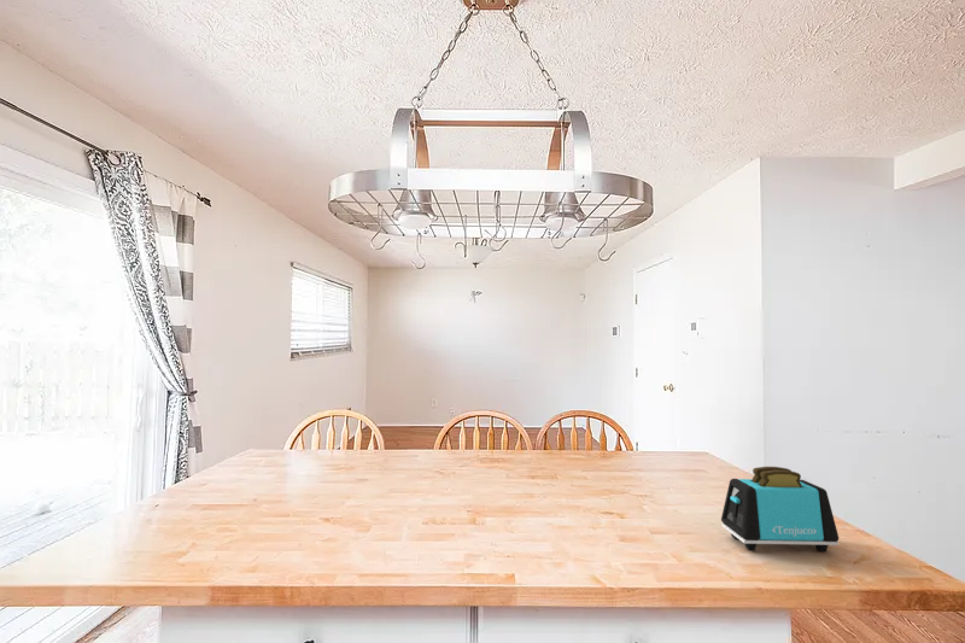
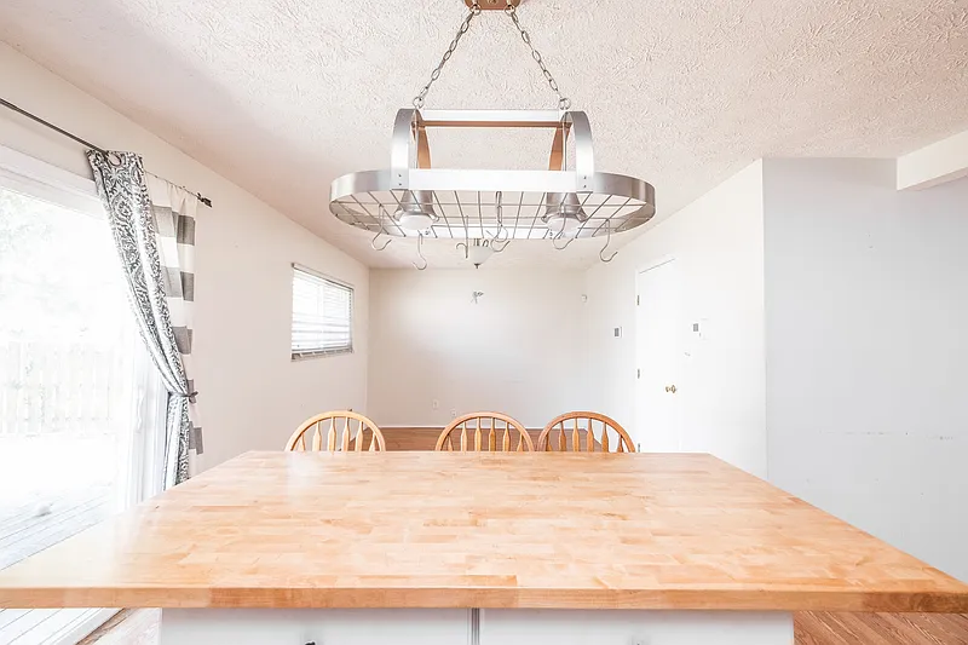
- toaster (777, 505)
